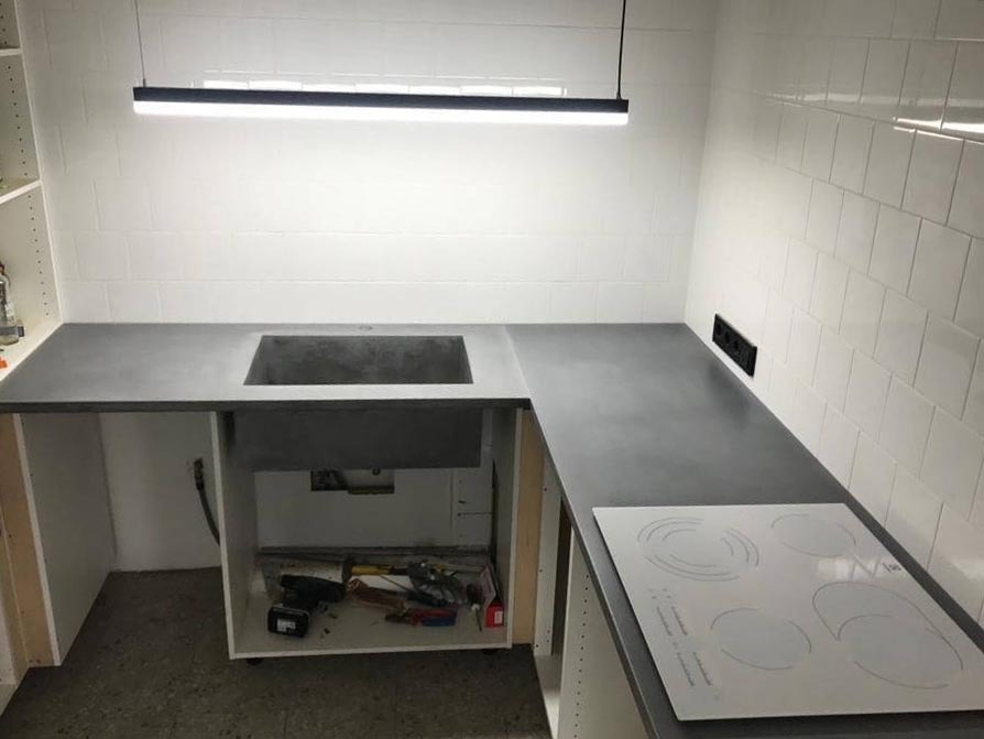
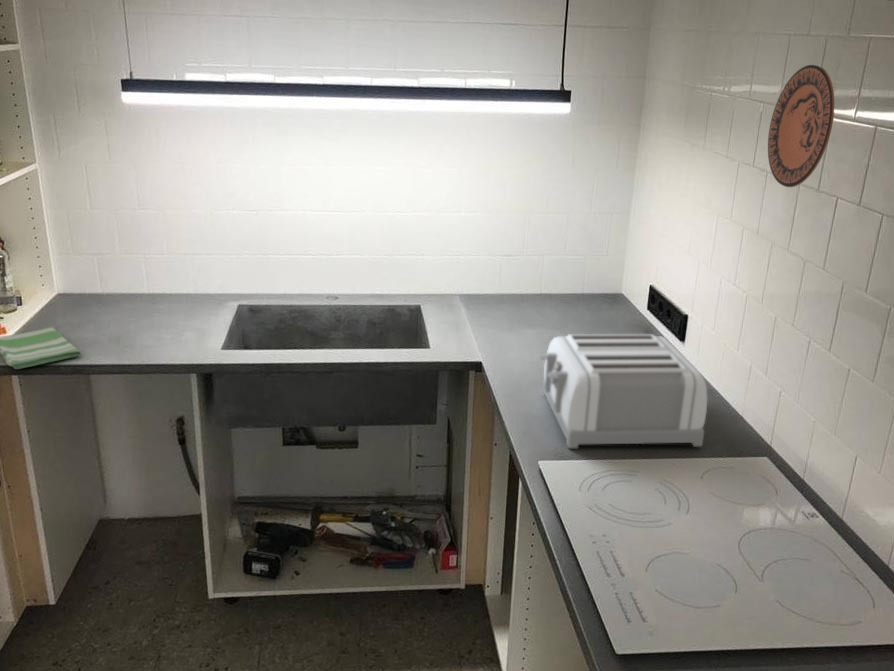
+ dish towel (34, 346)
+ toaster (614, 384)
+ decorative plate (800, 127)
